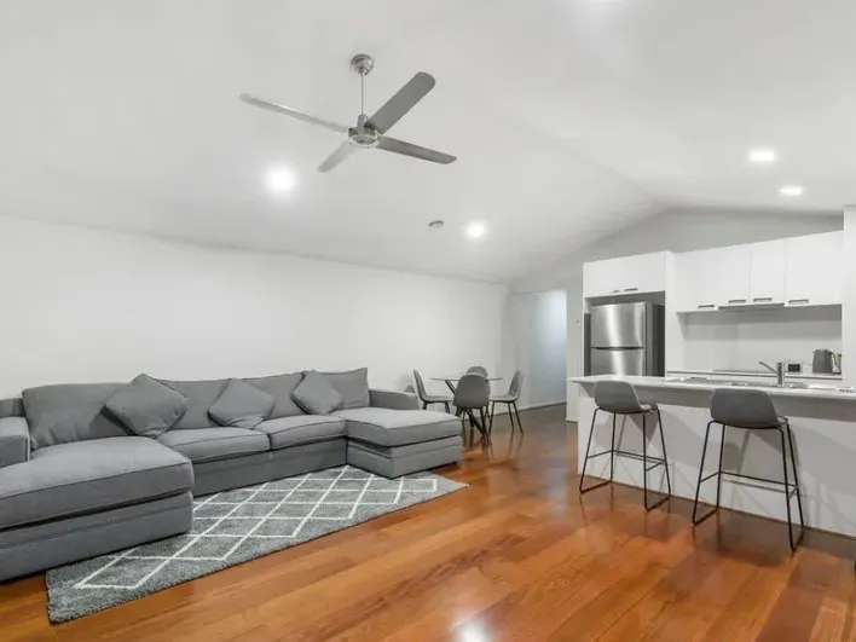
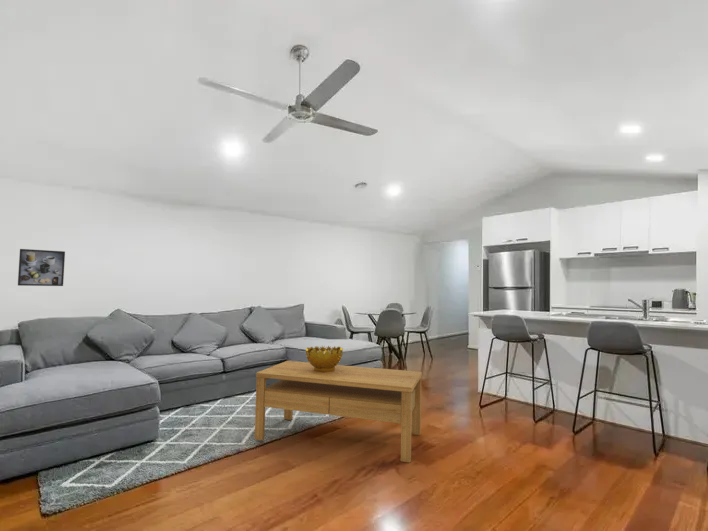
+ decorative bowl (324, 358)
+ coffee table (340, 404)
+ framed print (42, 267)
